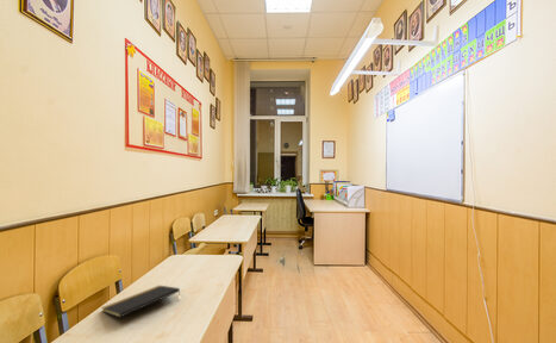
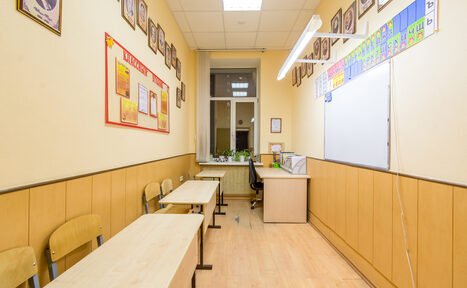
- notepad (142, 299)
